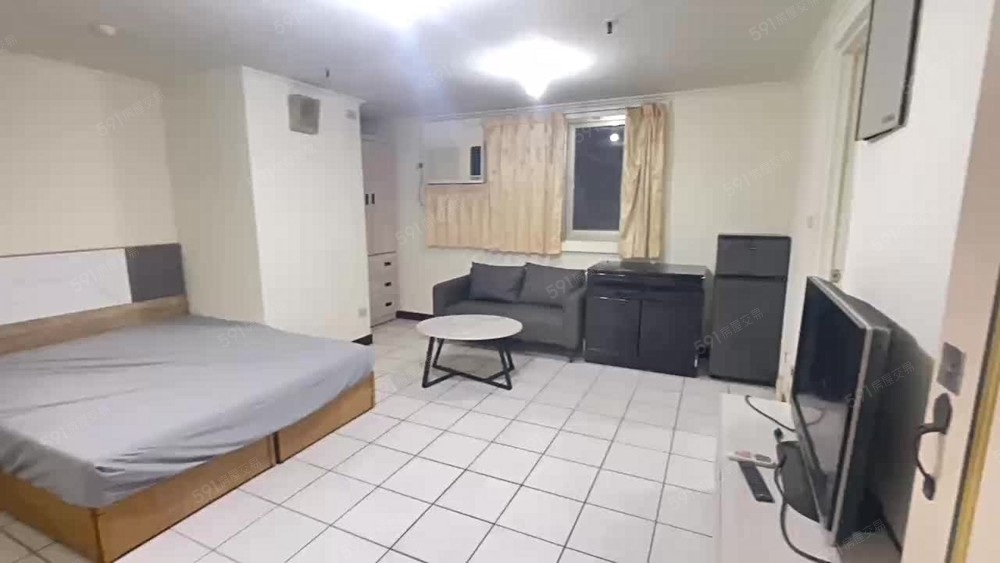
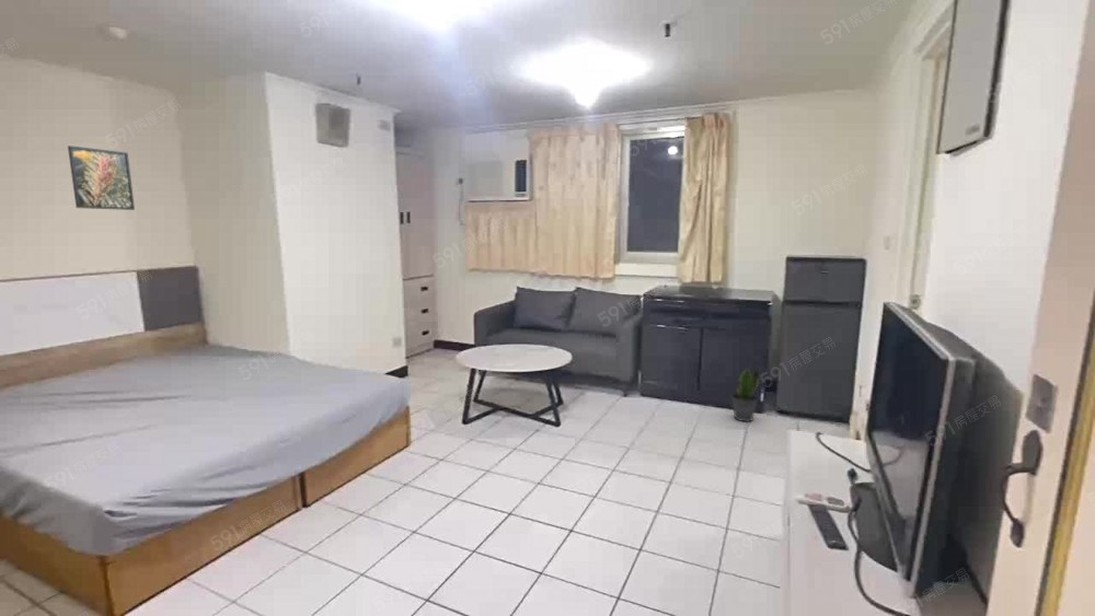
+ potted plant (745, 392)
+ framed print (102, 179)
